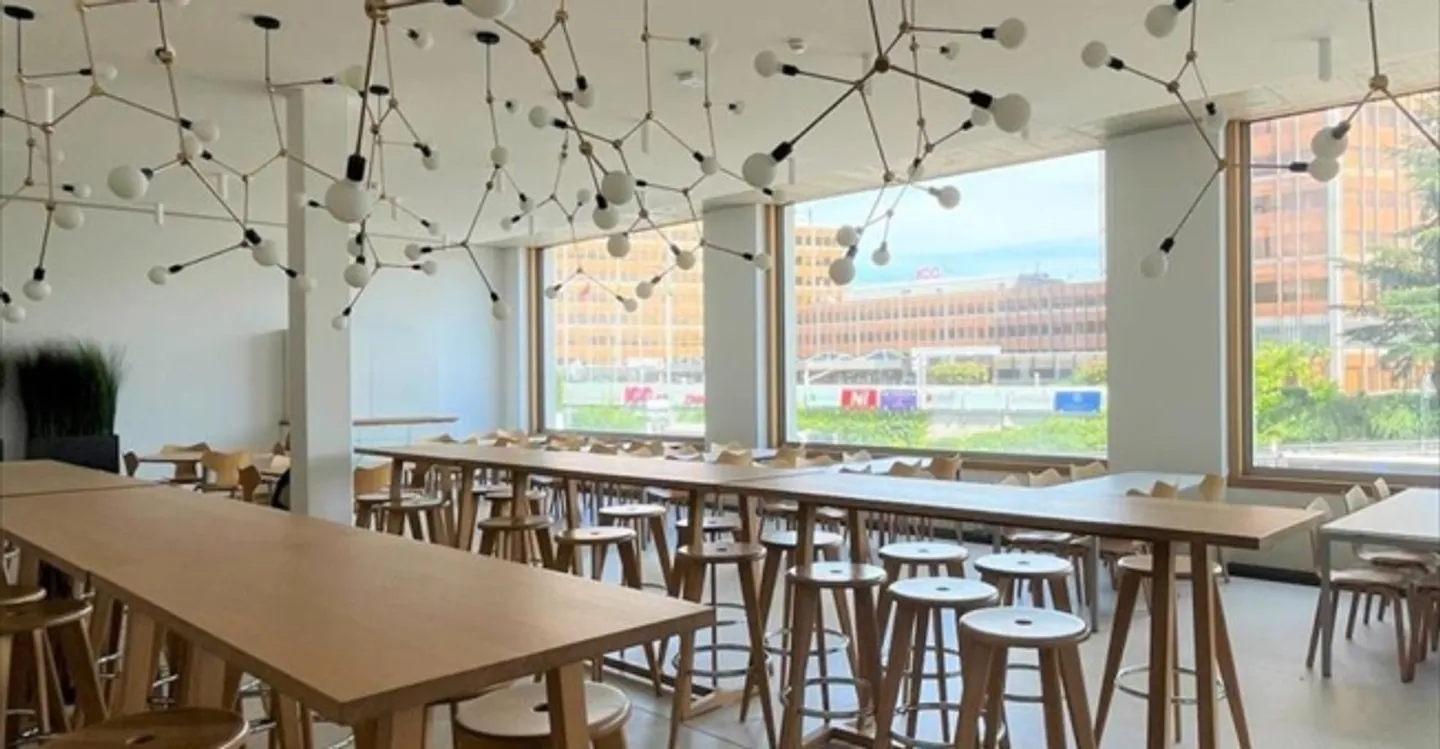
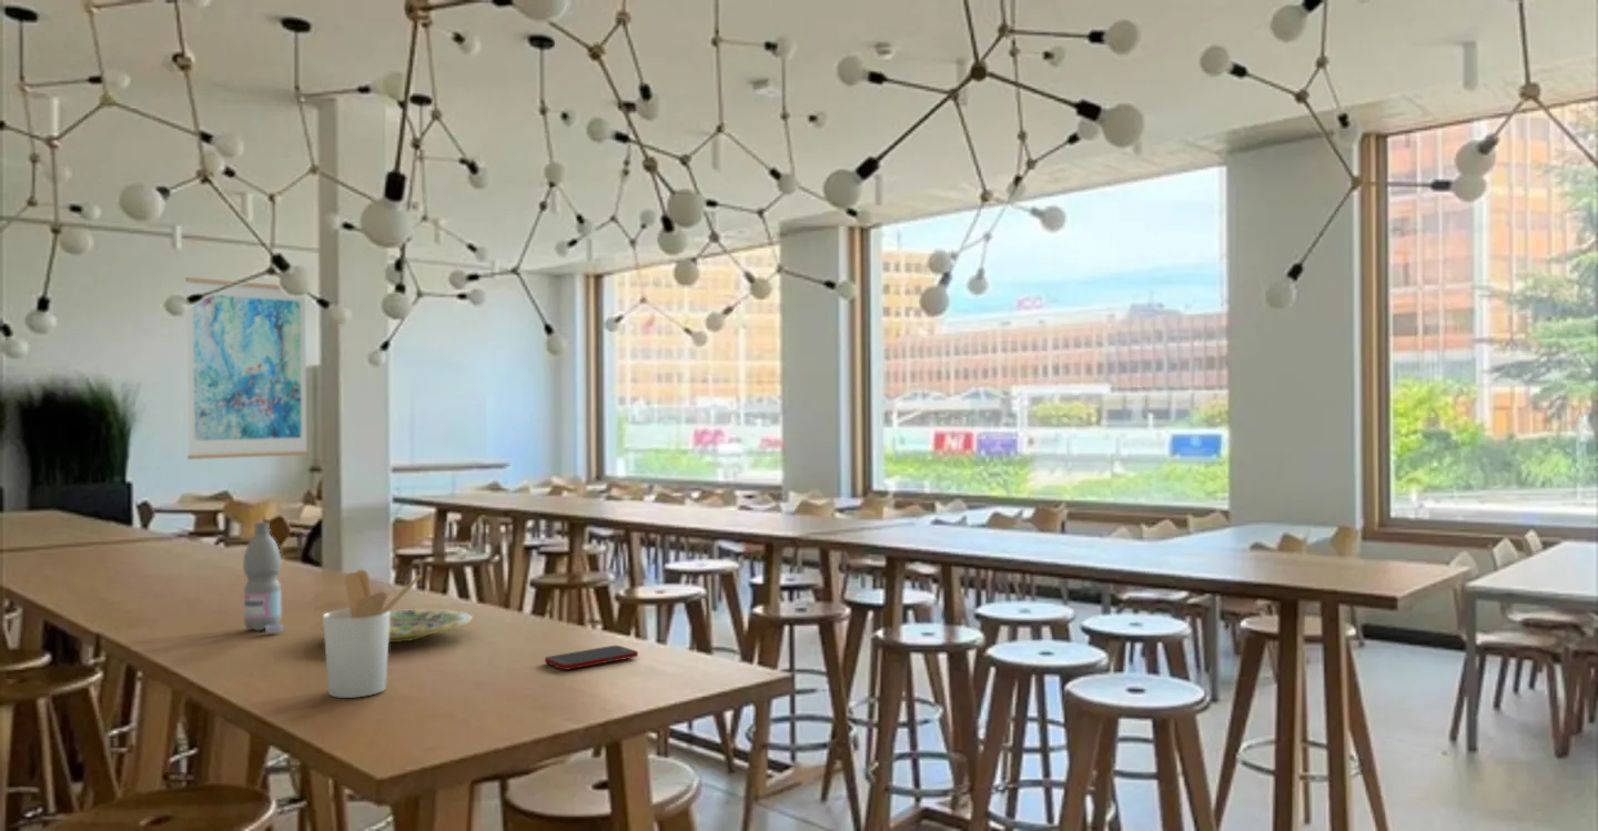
+ plate (398, 629)
+ water bottle (265, 576)
+ cell phone (591, 657)
+ utensil holder (374, 630)
+ wall art (249, 369)
